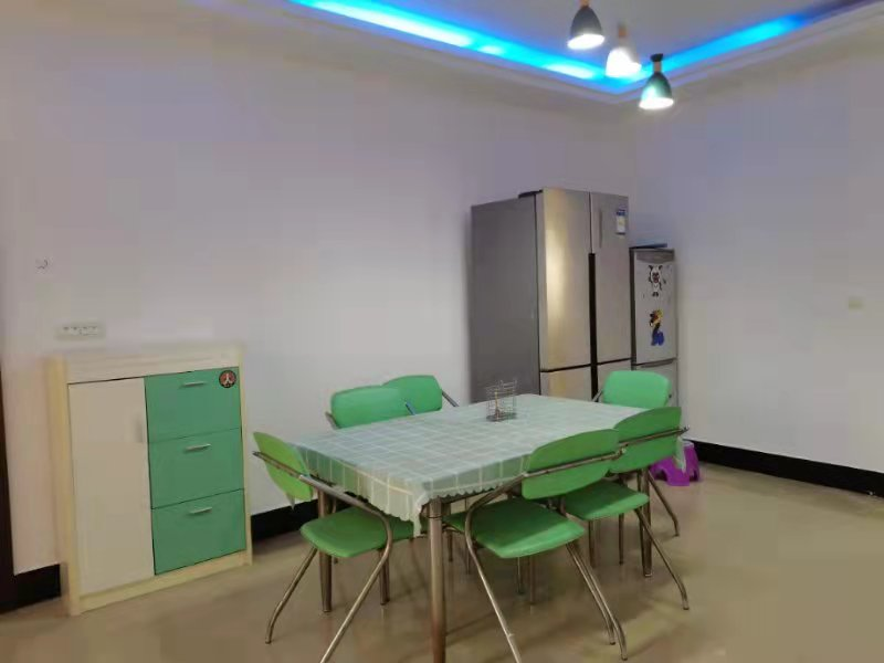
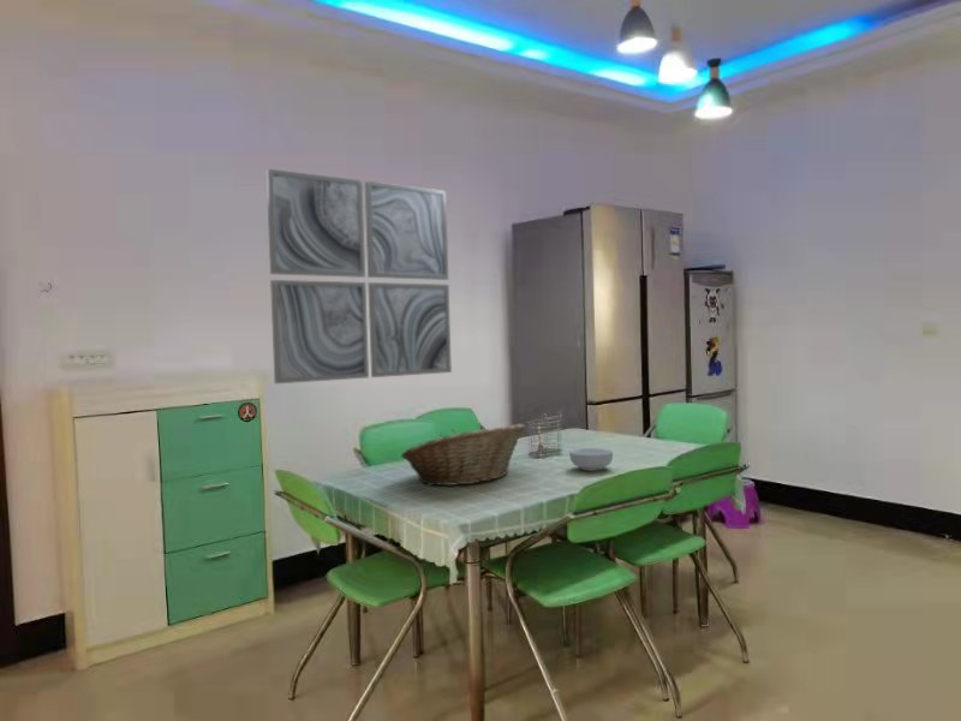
+ fruit basket (465, 451)
+ wall art (368, 276)
+ cereal bowl (591, 459)
